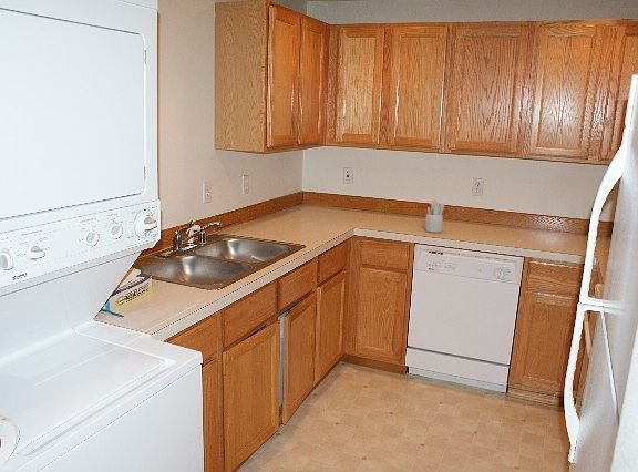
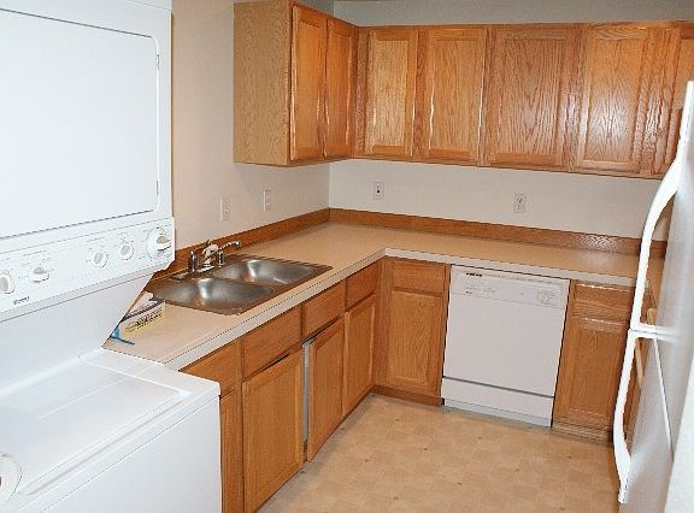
- utensil holder (434, 215)
